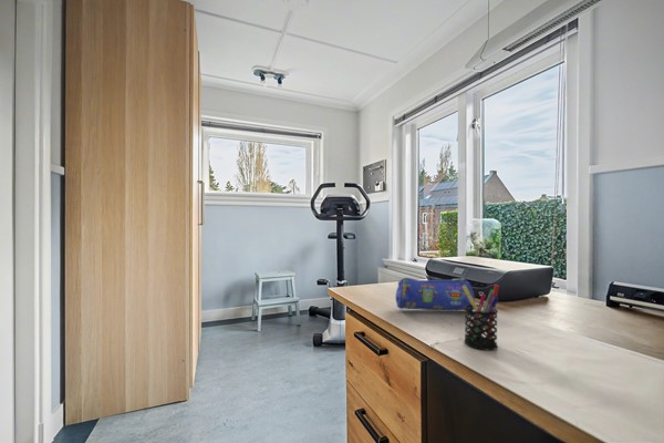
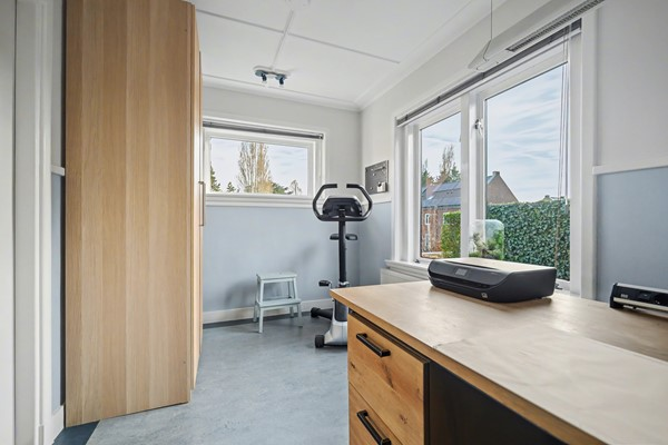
- pencil case (434, 293)
- pen holder (484, 312)
